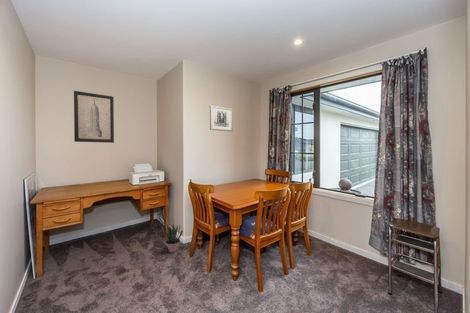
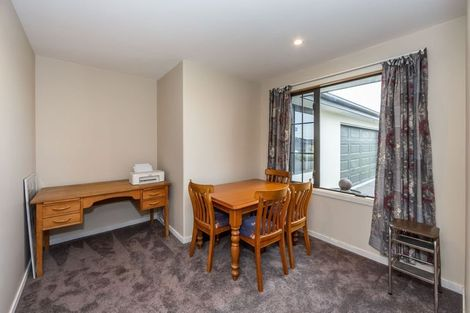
- wall art (221, 119)
- wall art (94, 118)
- potted plant (172, 237)
